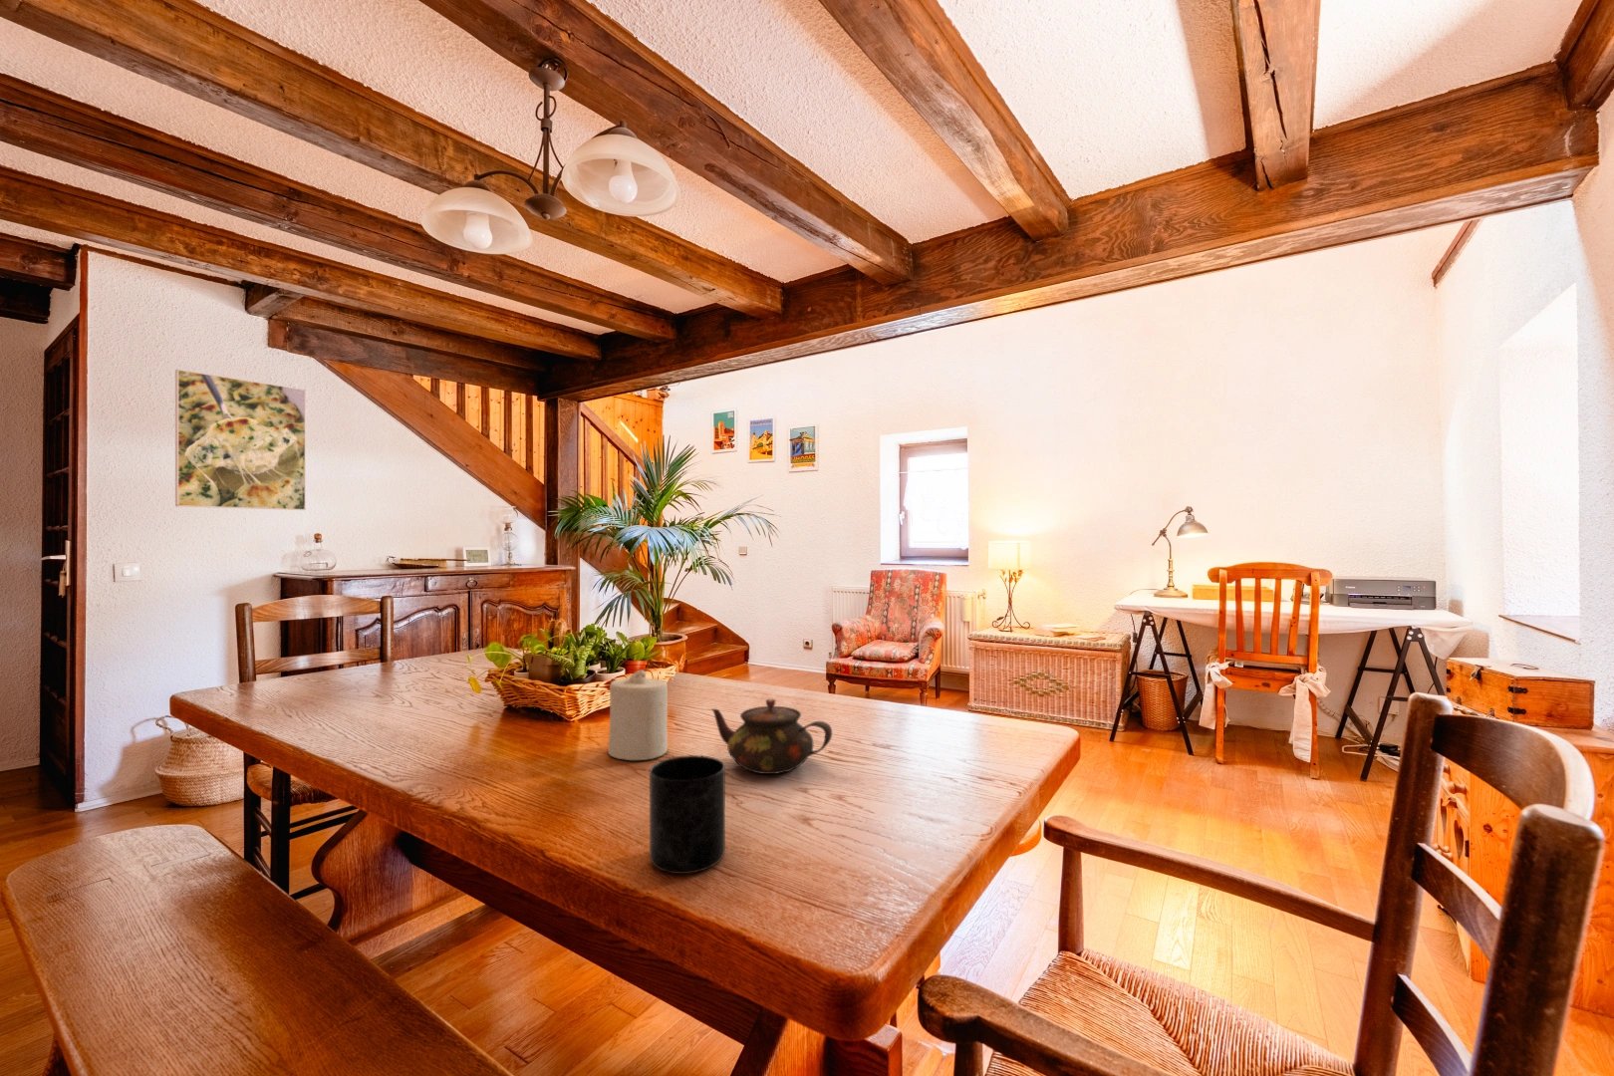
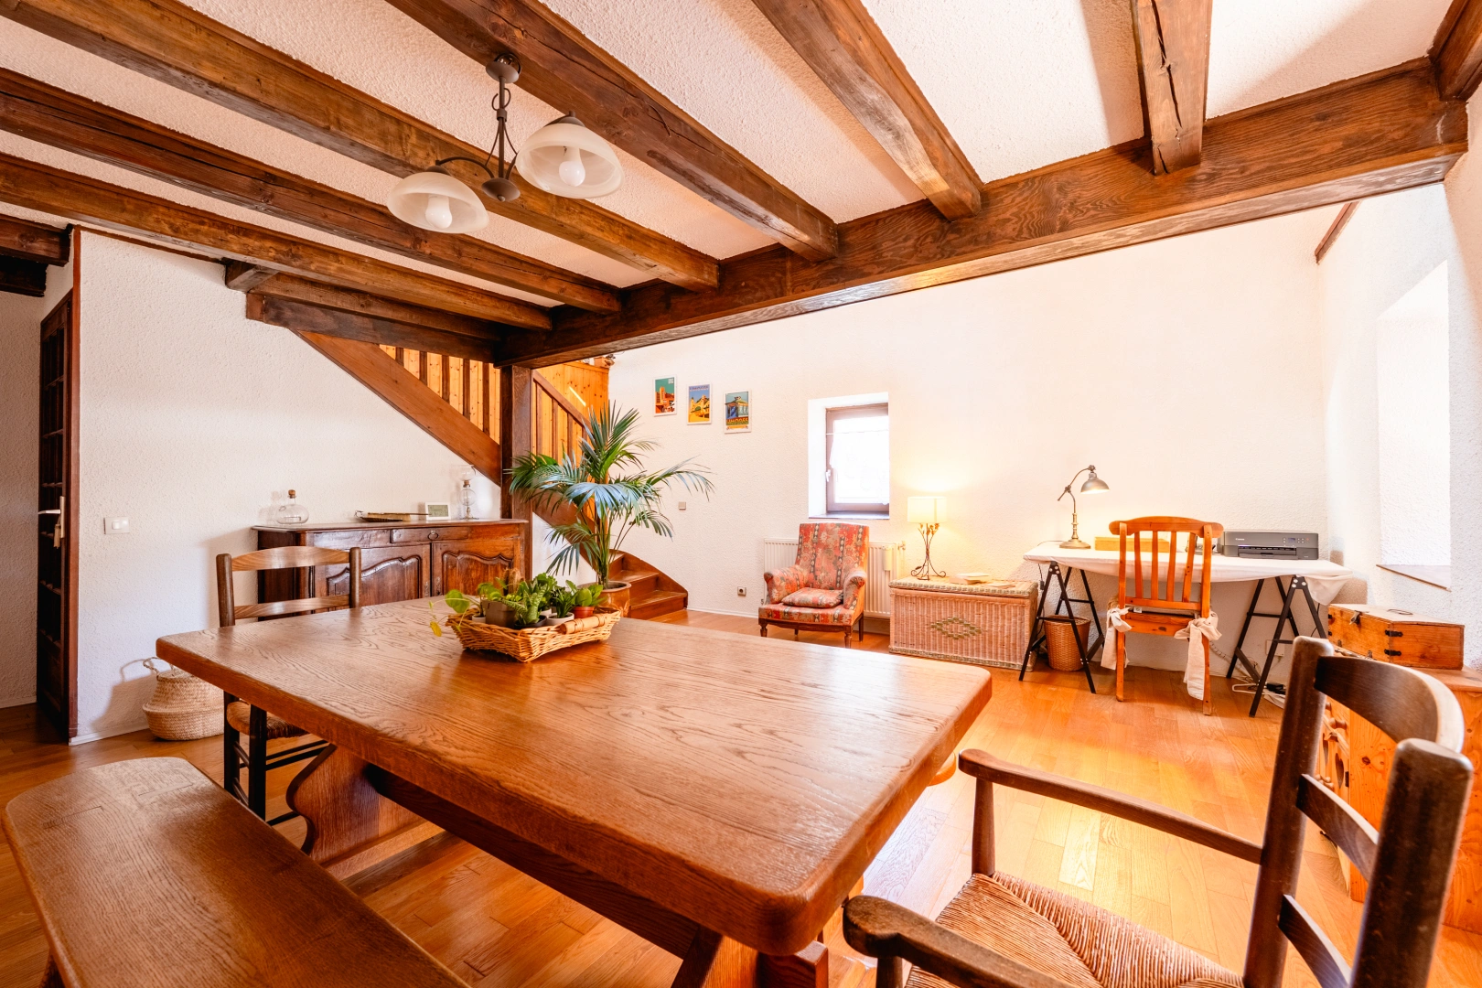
- candle (636, 710)
- teapot (769, 731)
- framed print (244, 444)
- mug (694, 808)
